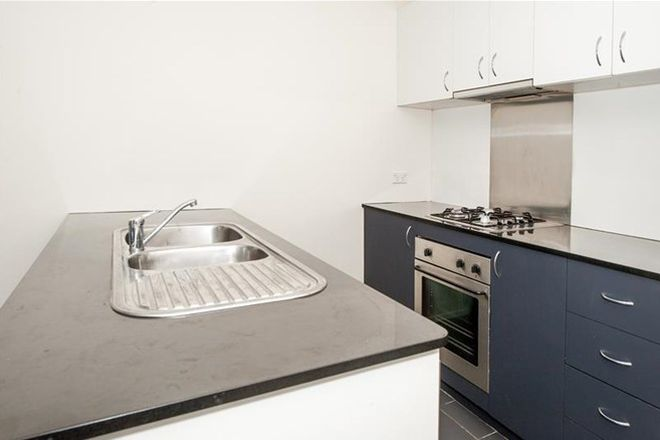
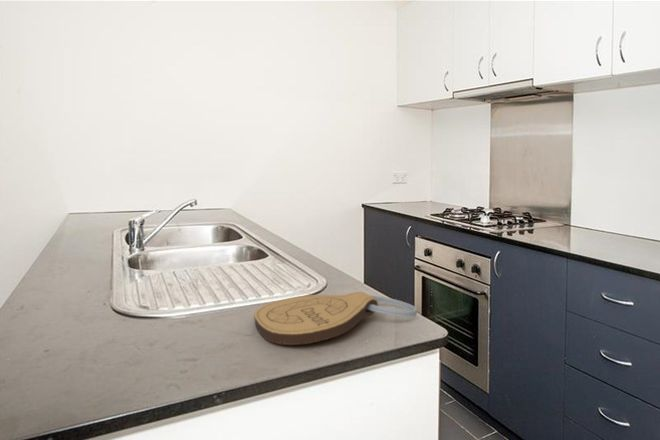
+ key chain (340, 309)
